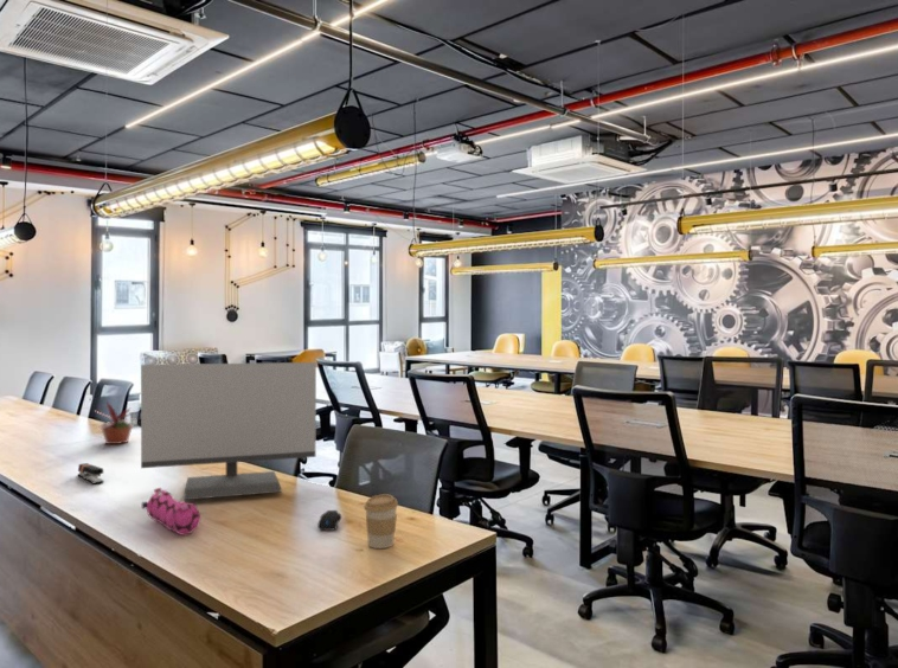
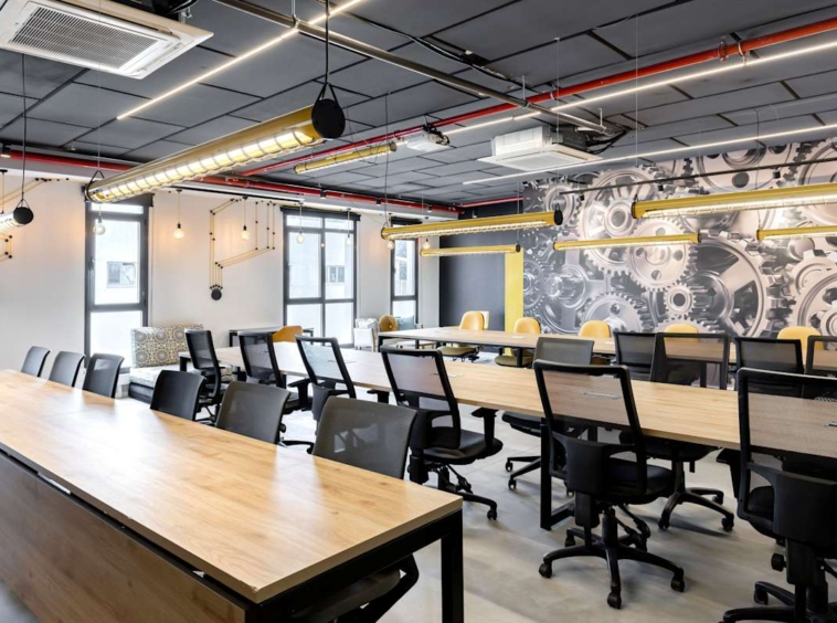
- stapler (90, 471)
- potted plant (116, 420)
- pencil case (172, 510)
- computer monitor (232, 426)
- coffee cup (380, 520)
- computer mouse (329, 519)
